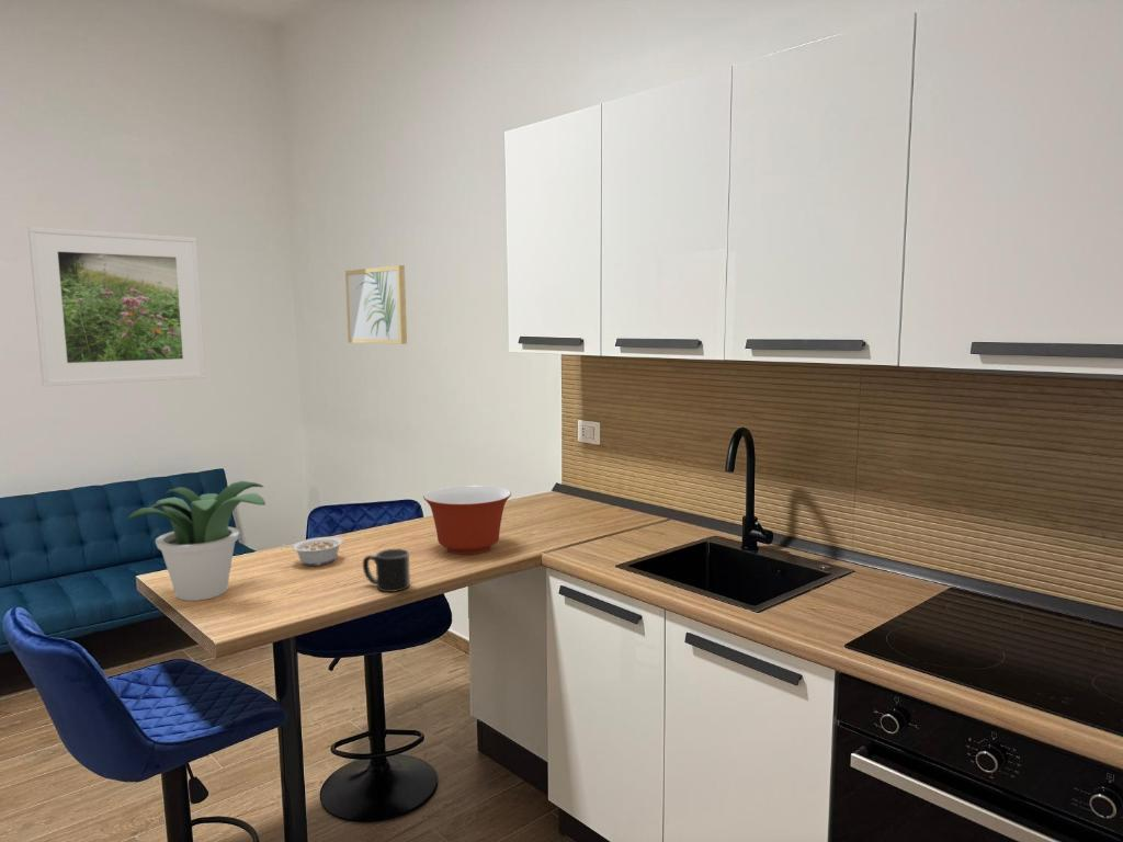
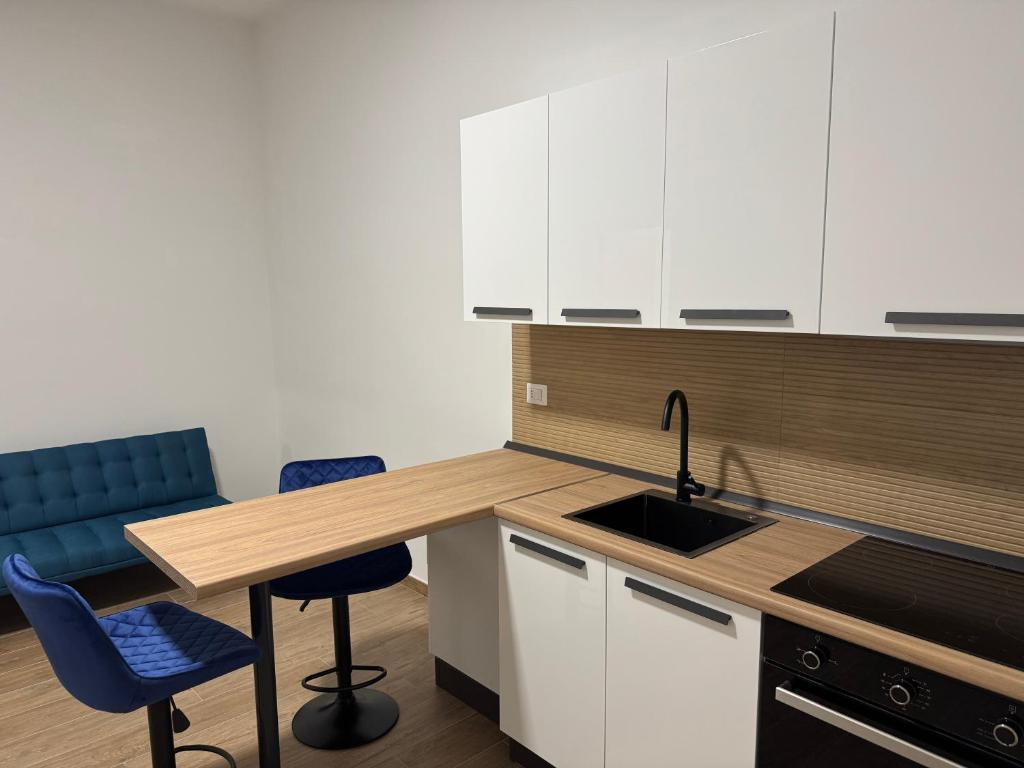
- mug (385, 569)
- mixing bowl (467, 521)
- wall art (374, 306)
- legume (316, 550)
- potted plant (209, 541)
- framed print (123, 308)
